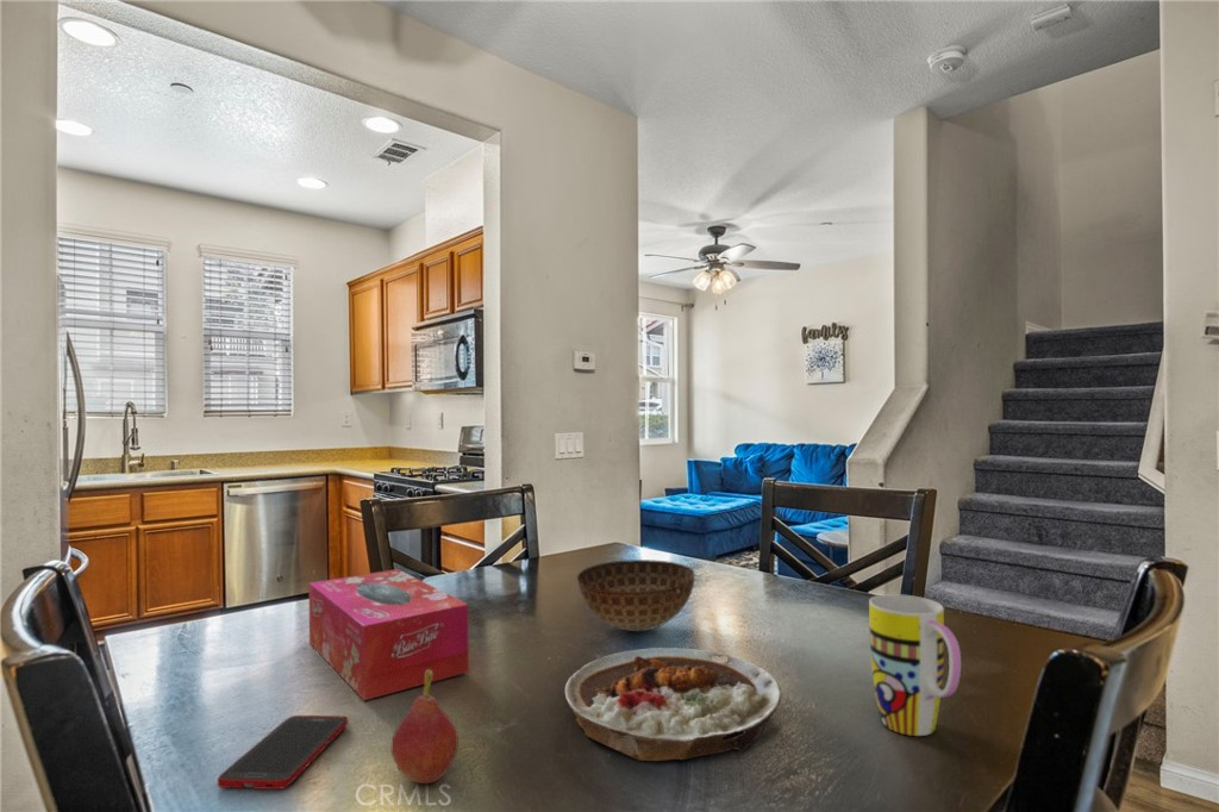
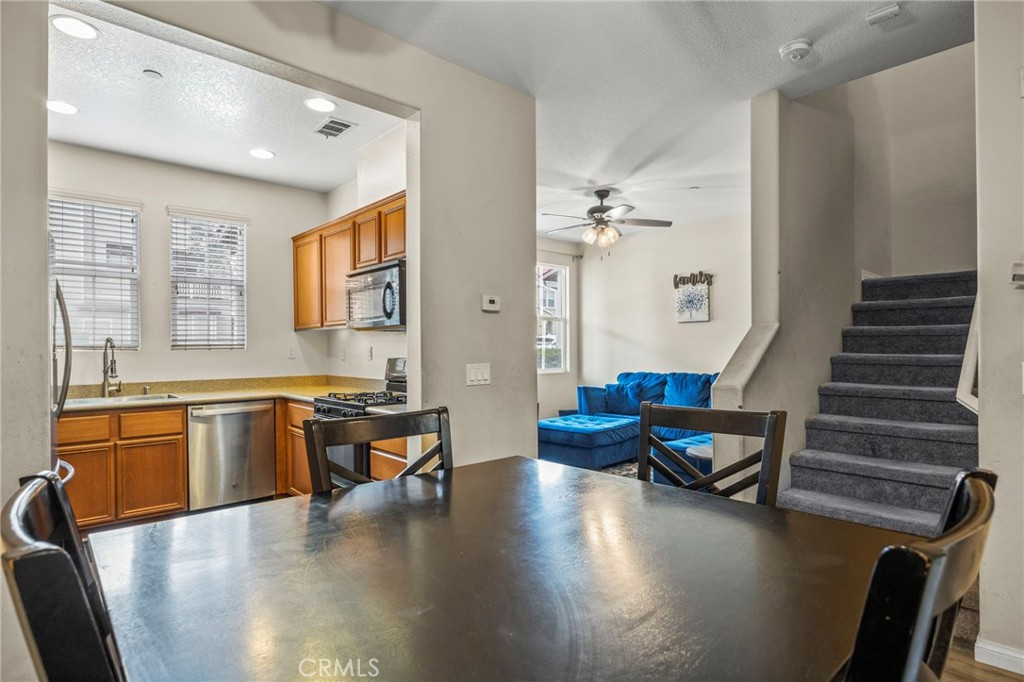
- plate (671, 687)
- tissue box (383, 624)
- mug (918, 670)
- bowl (636, 600)
- cell phone (288, 749)
- fruit (425, 722)
